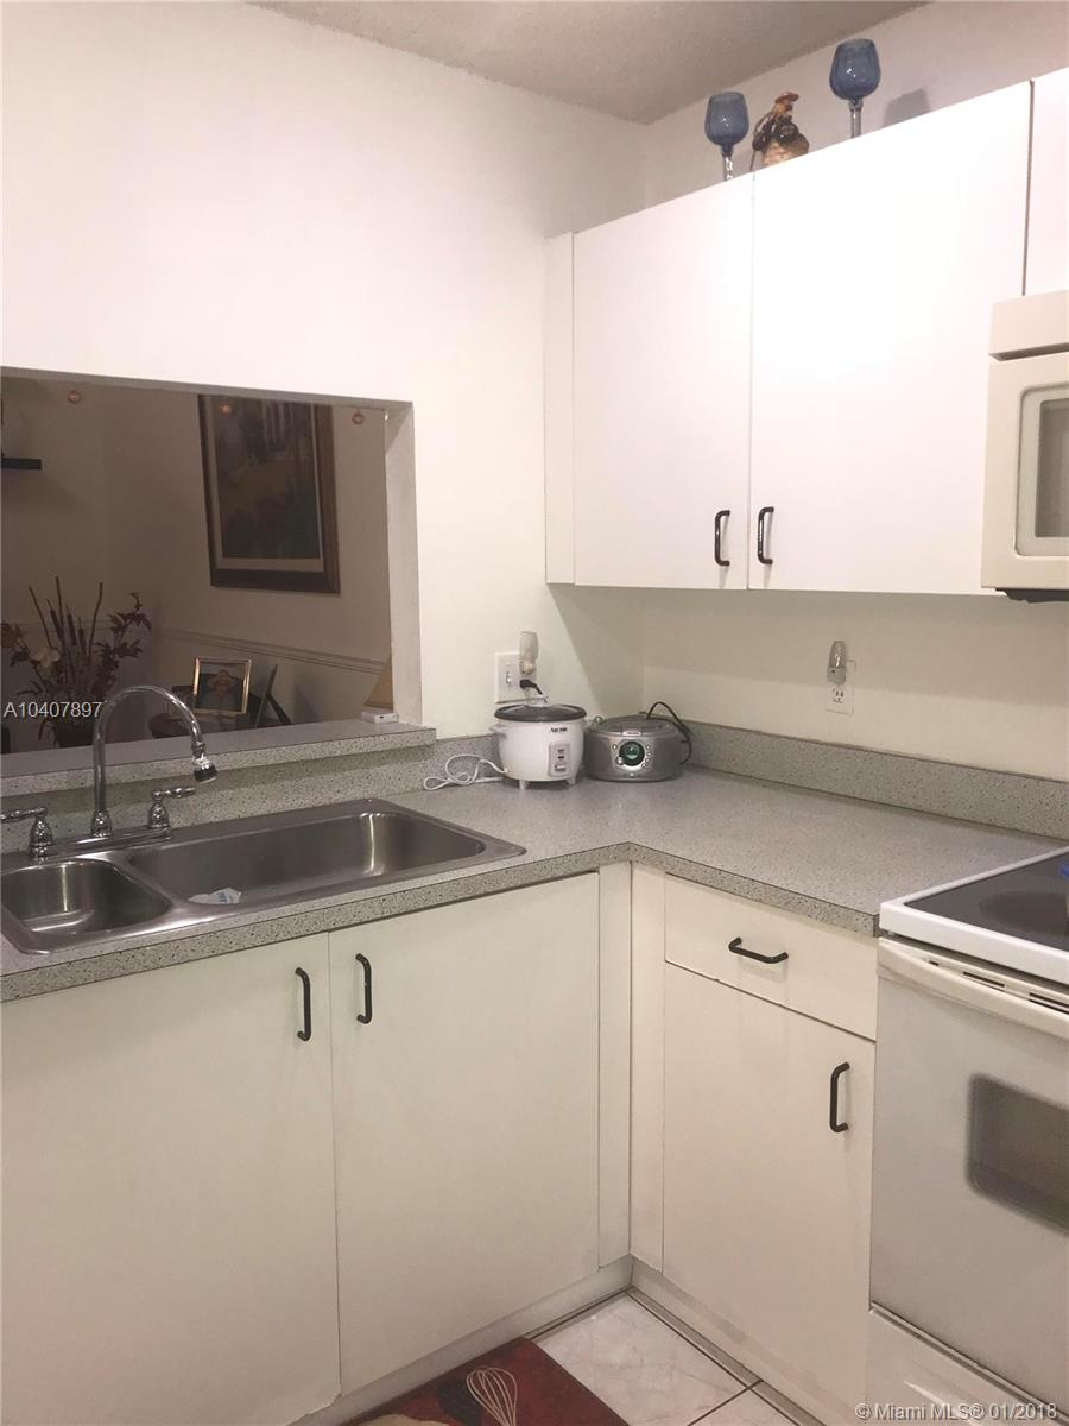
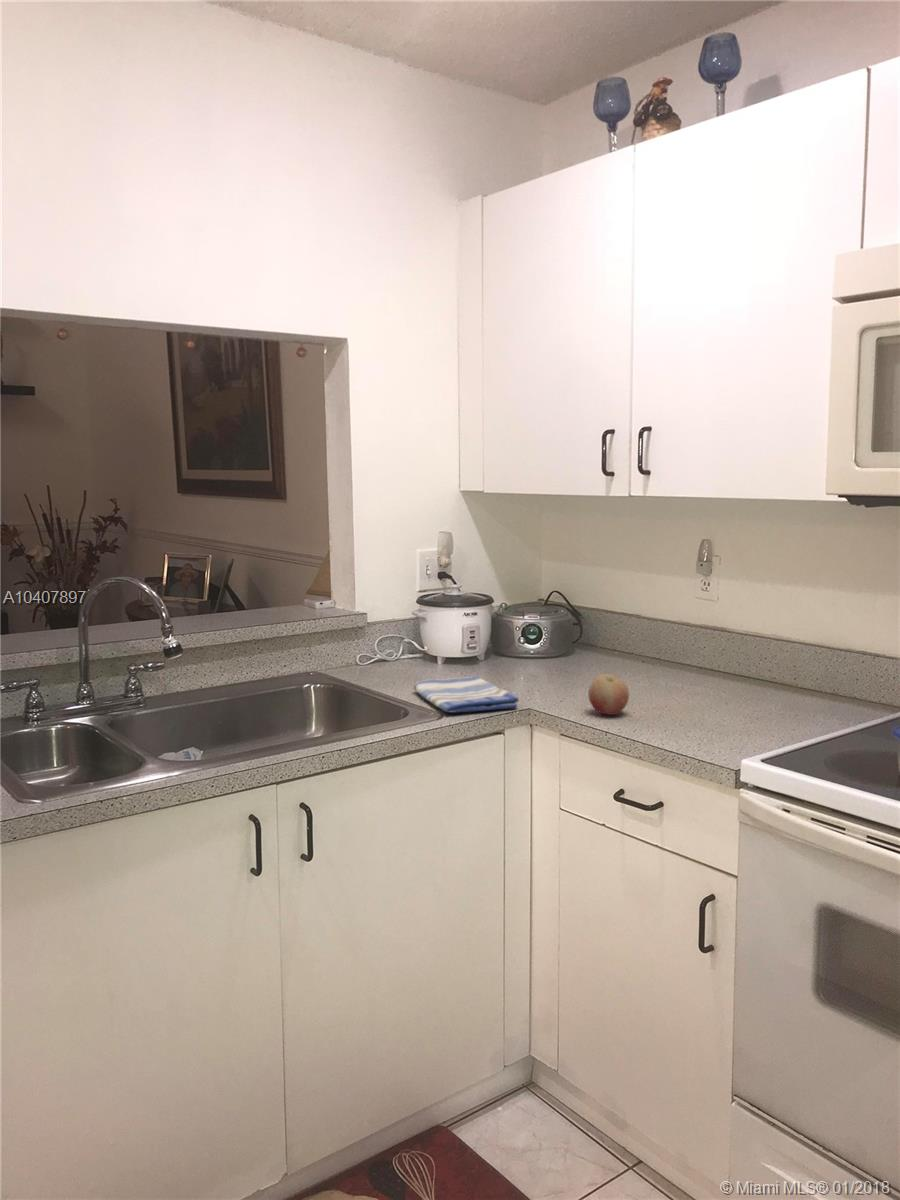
+ fruit (608, 694)
+ dish towel (464, 693)
